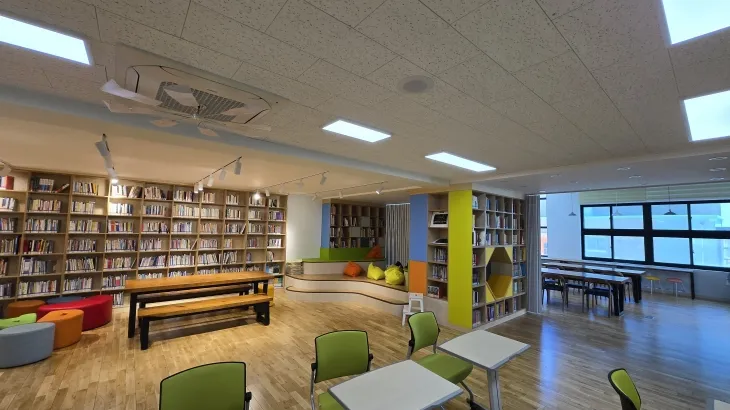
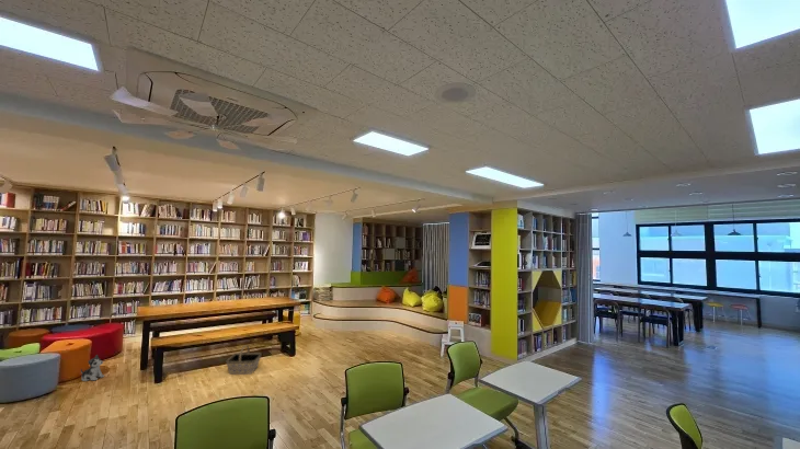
+ basket (243, 358)
+ plush toy (91, 366)
